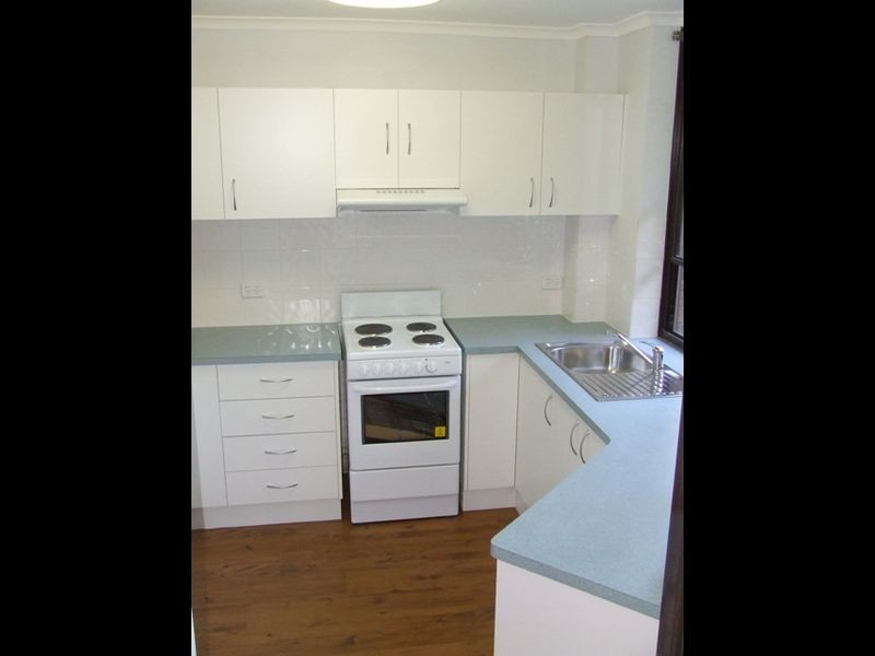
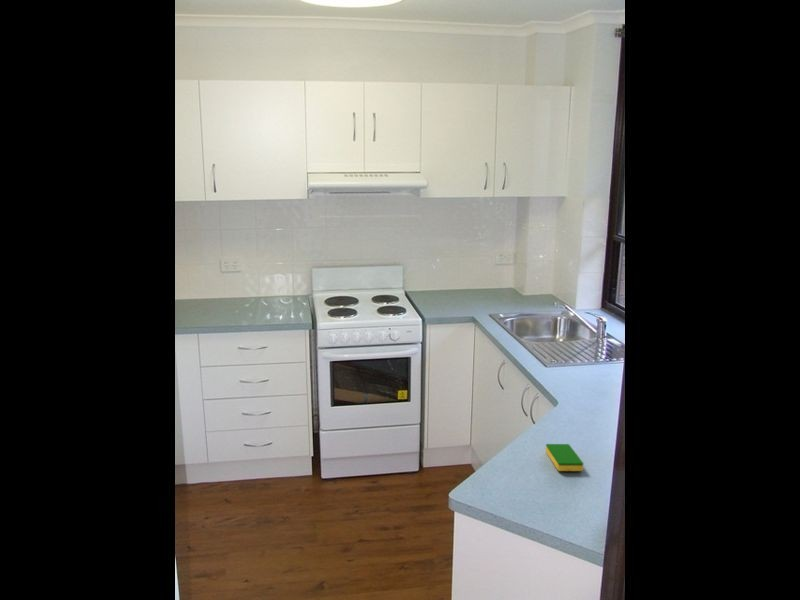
+ dish sponge (563, 457)
